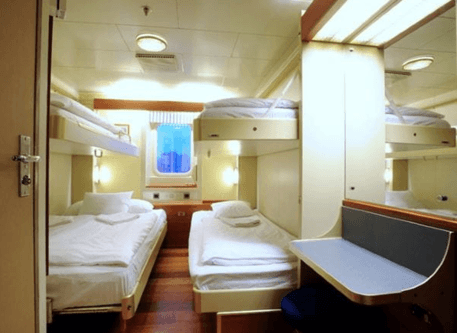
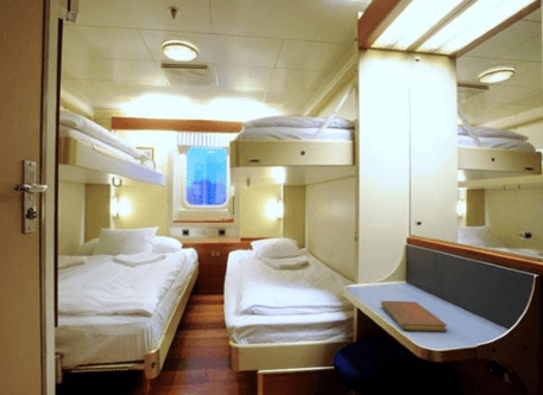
+ notebook (410, 314)
